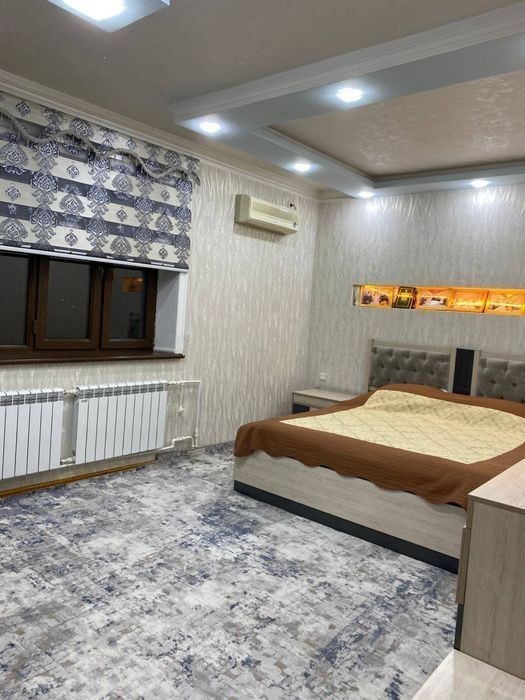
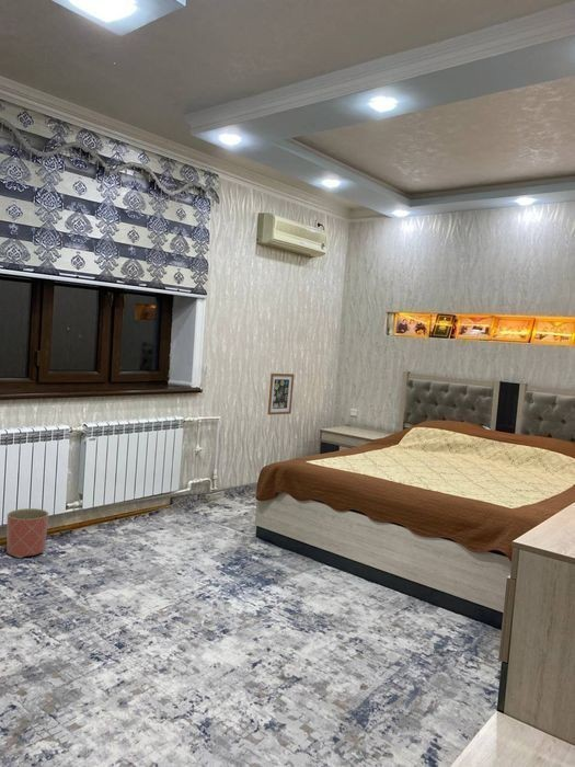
+ planter (26, 533)
+ wall art (280, 393)
